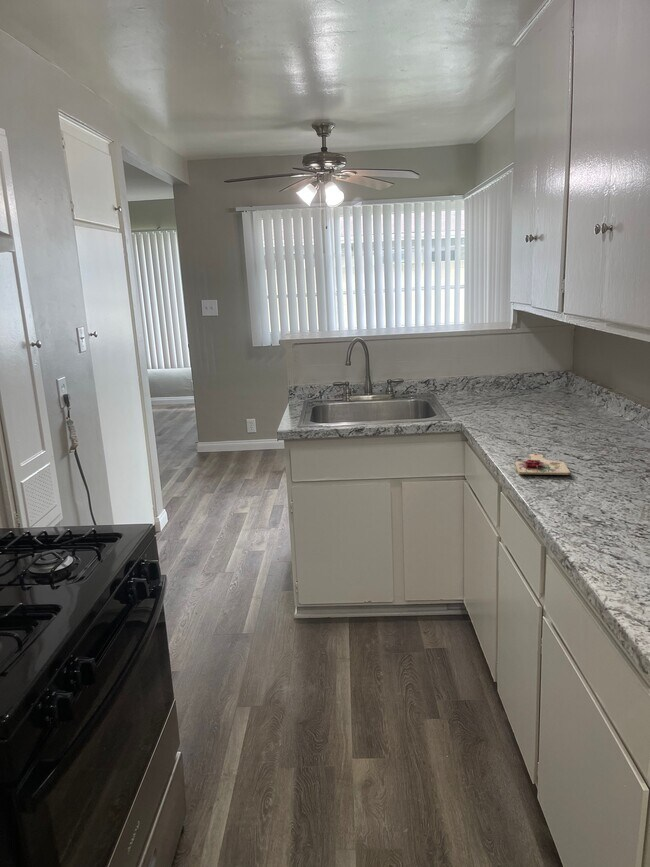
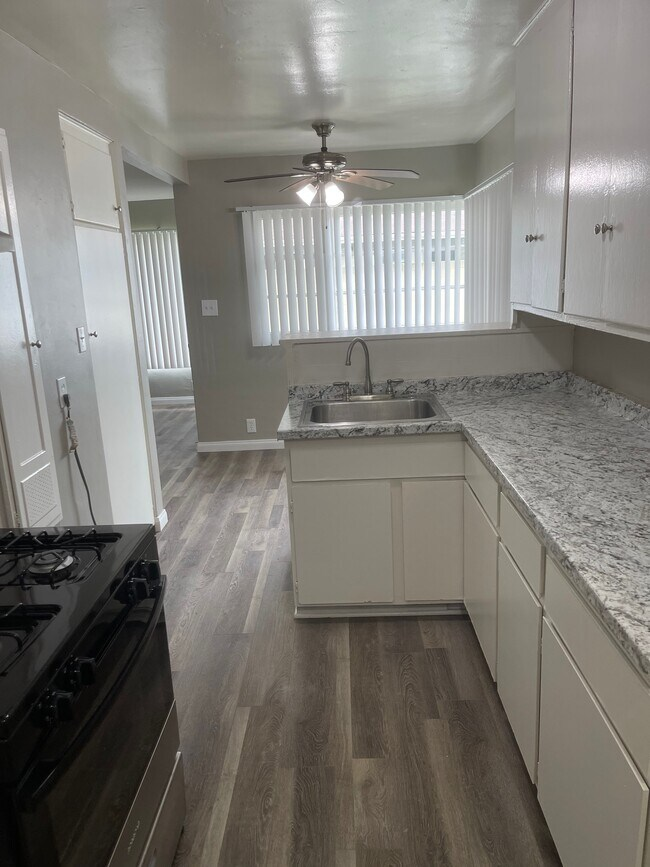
- cutting board (539, 460)
